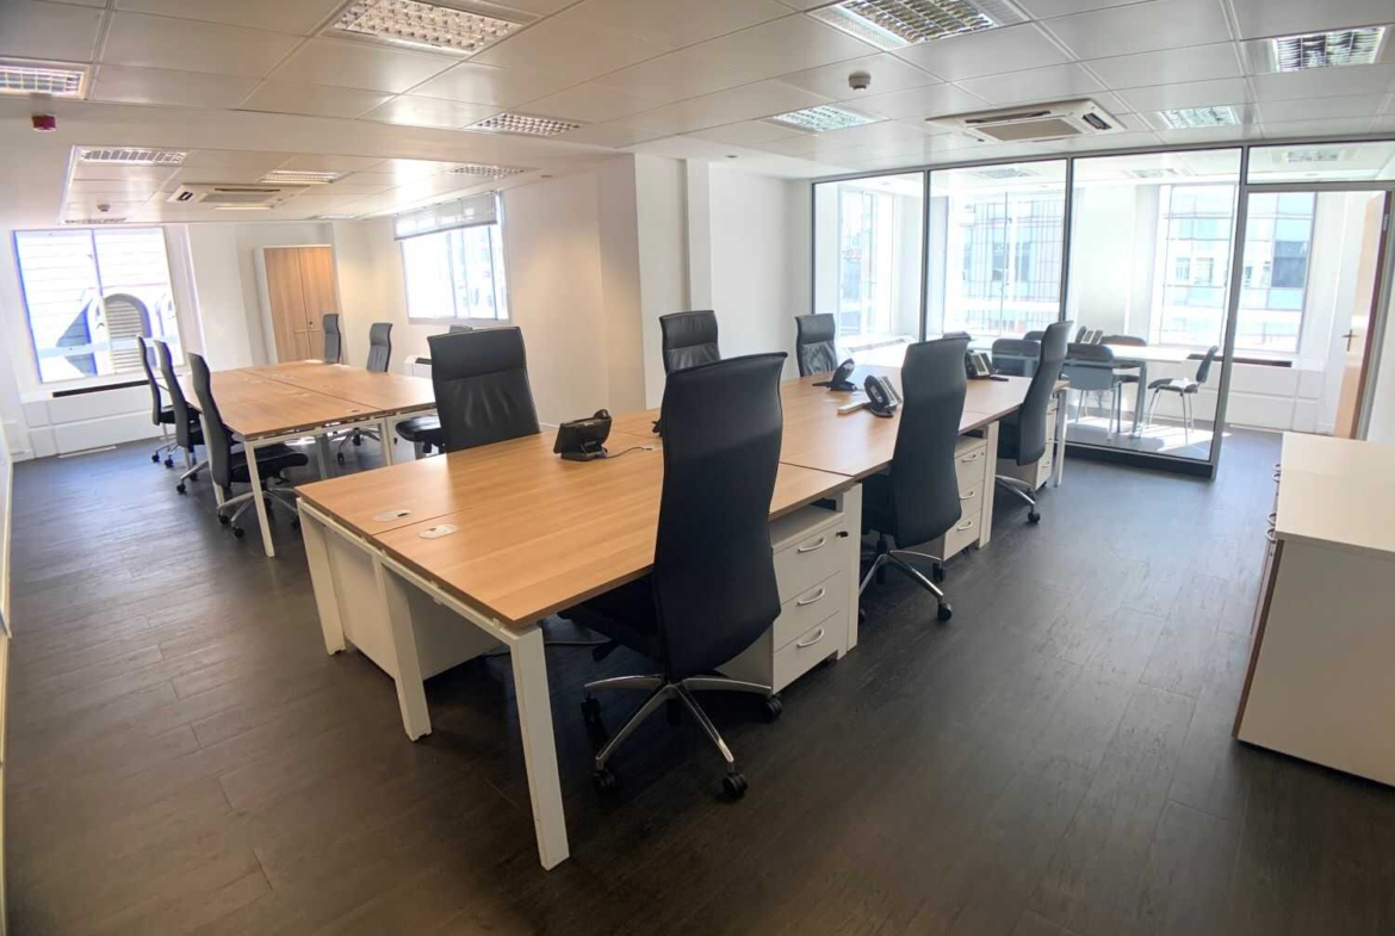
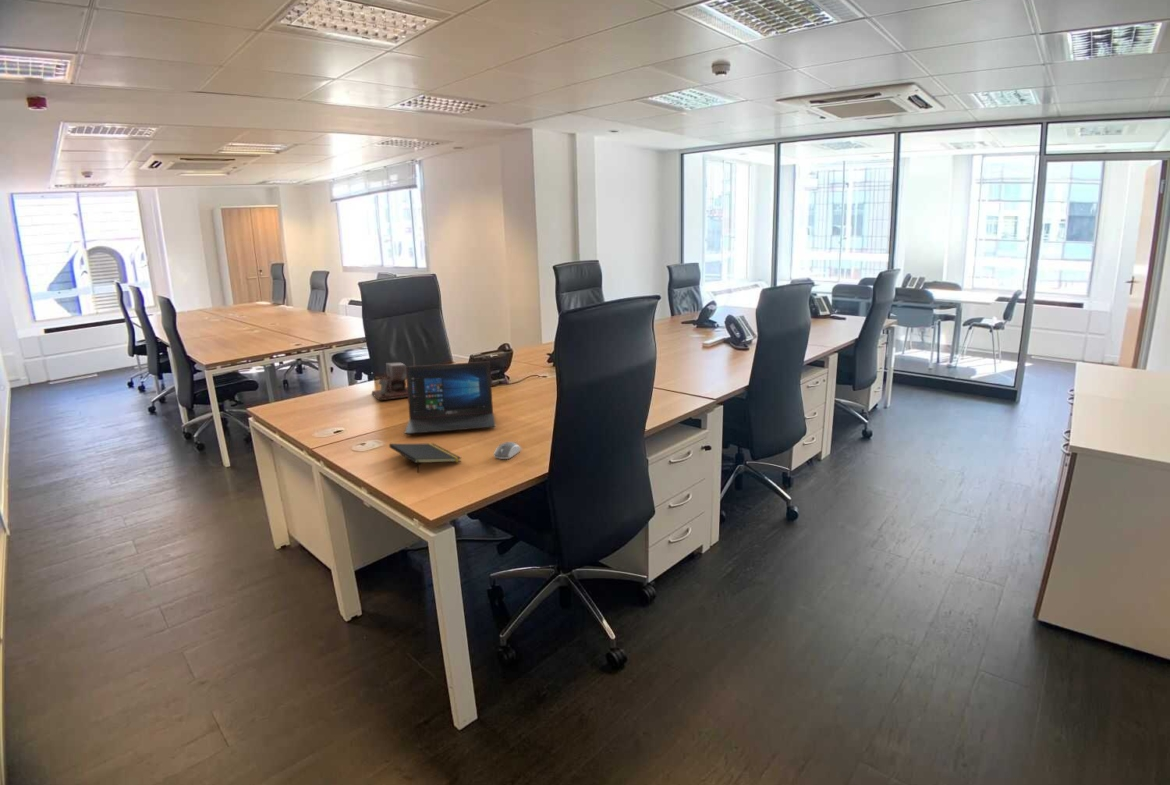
+ computer mouse (508, 448)
+ desk organizer (404, 373)
+ laptop (449, 396)
+ notepad (424, 452)
